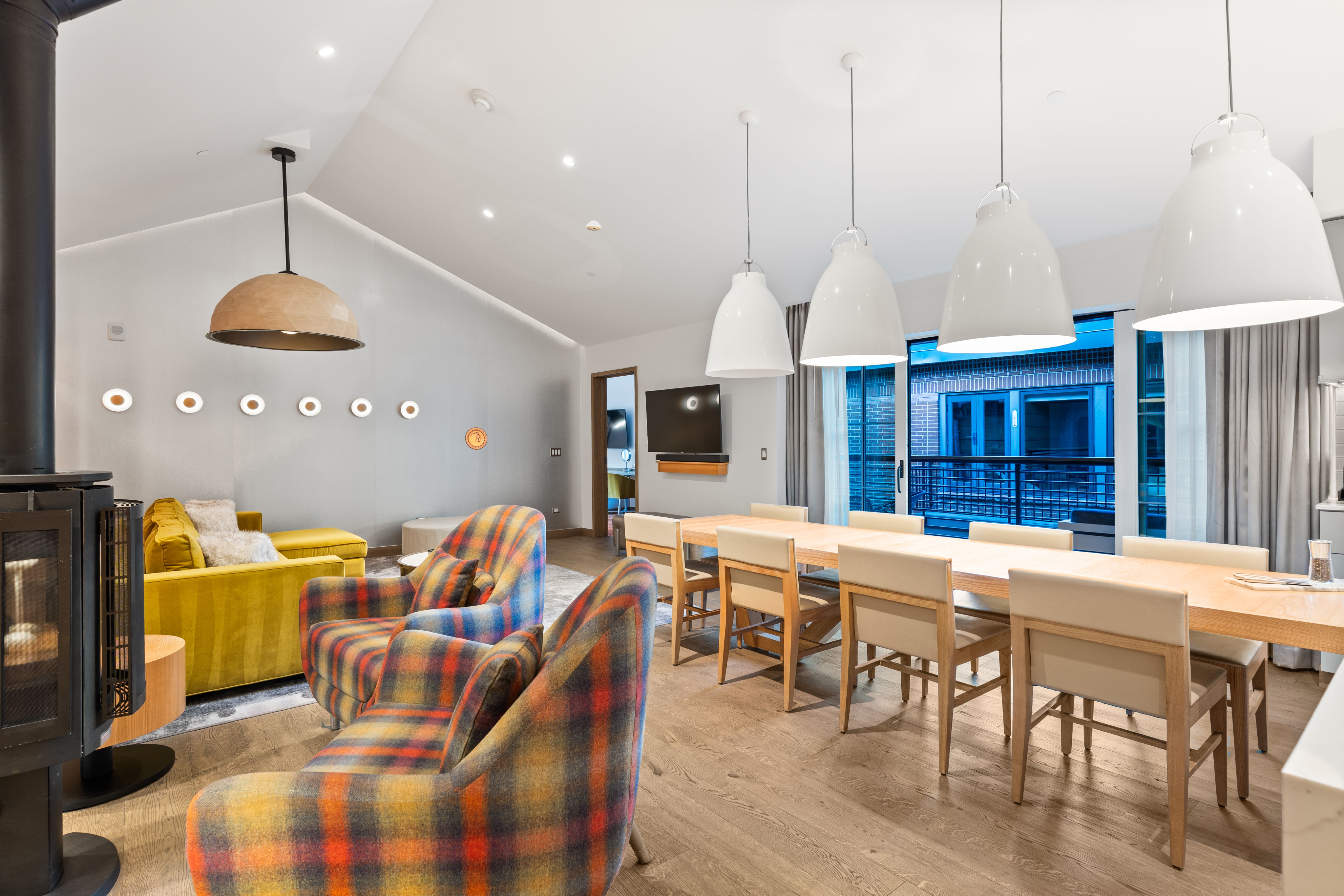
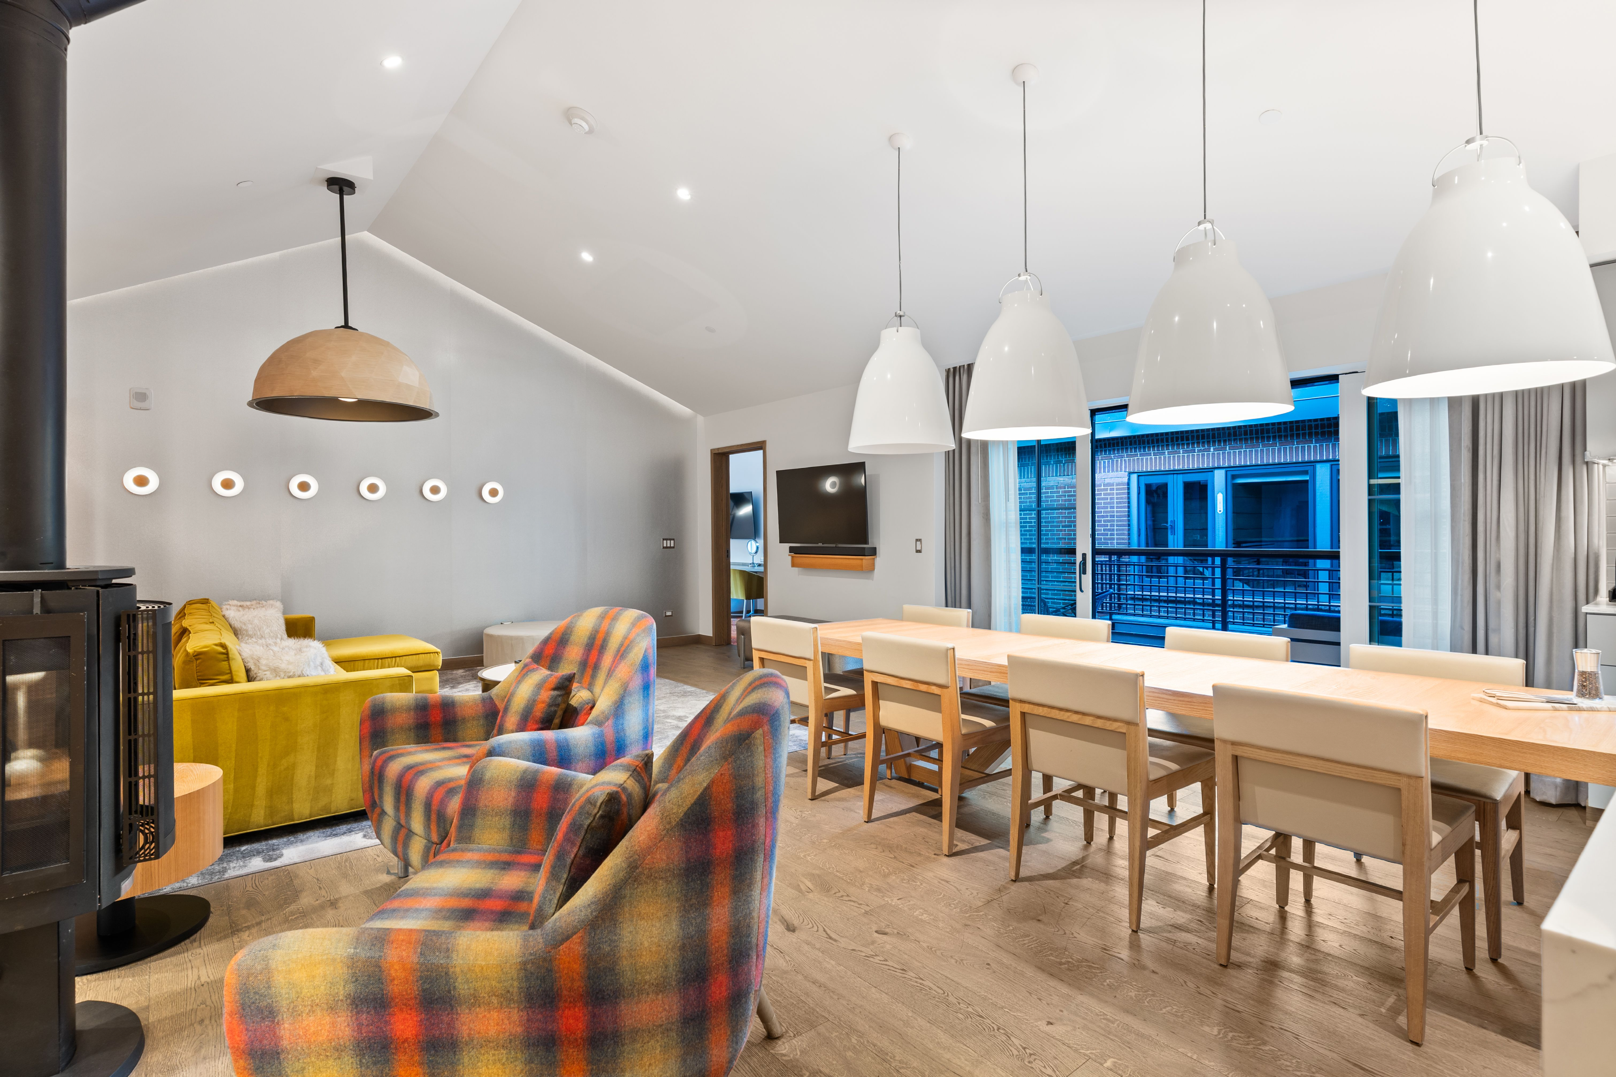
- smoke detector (594, 225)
- decorative plate (476, 438)
